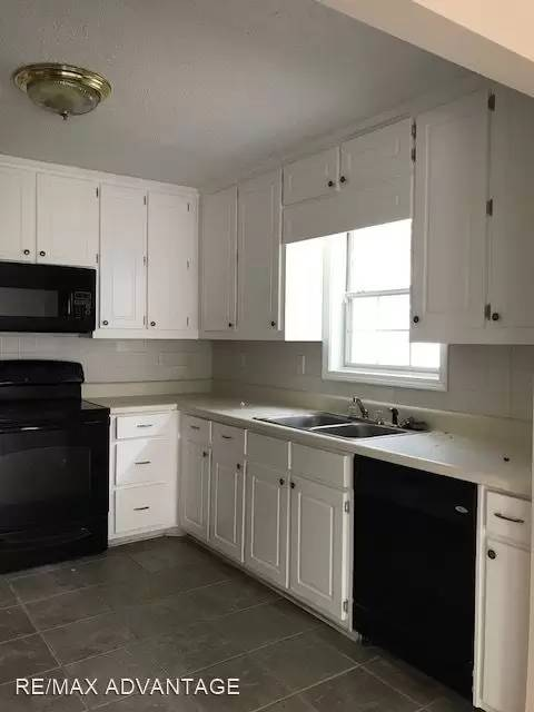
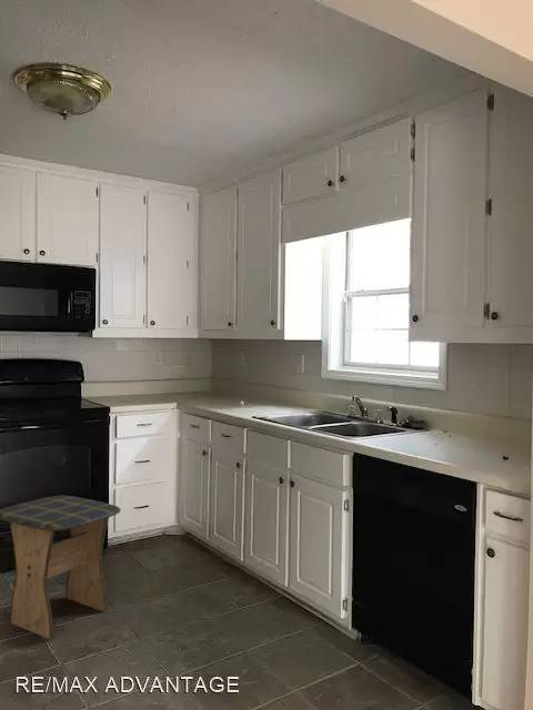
+ stool (58, 562)
